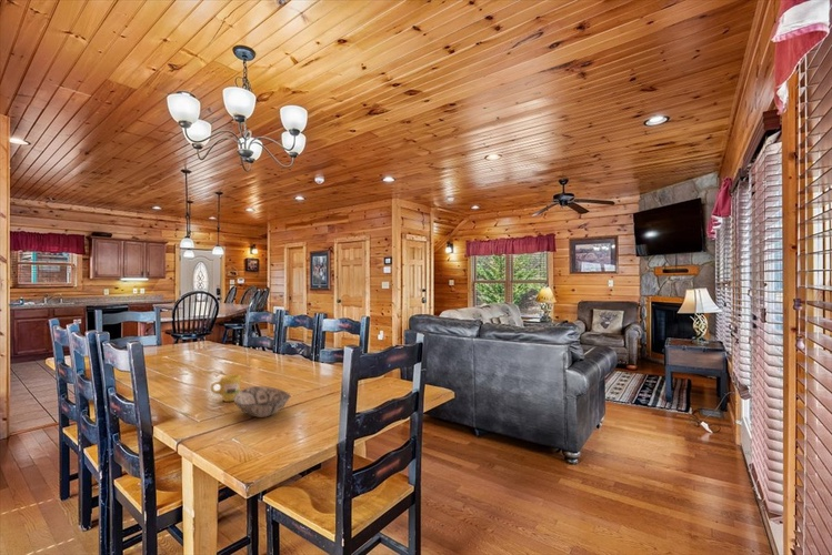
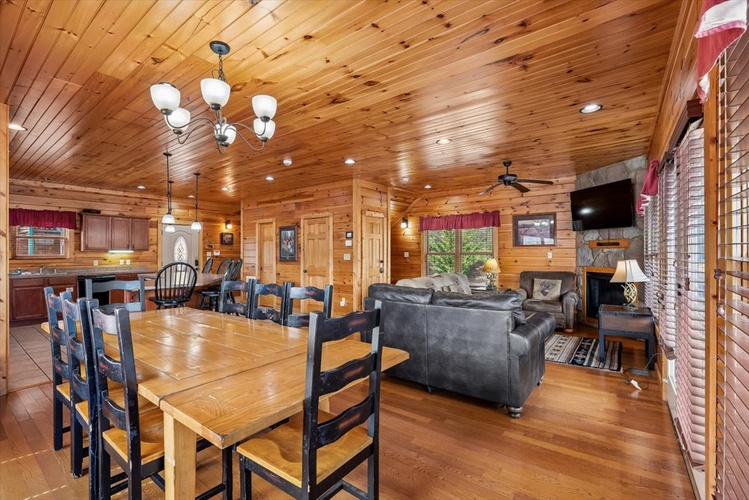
- mug (225, 389)
- decorative bowl (262, 403)
